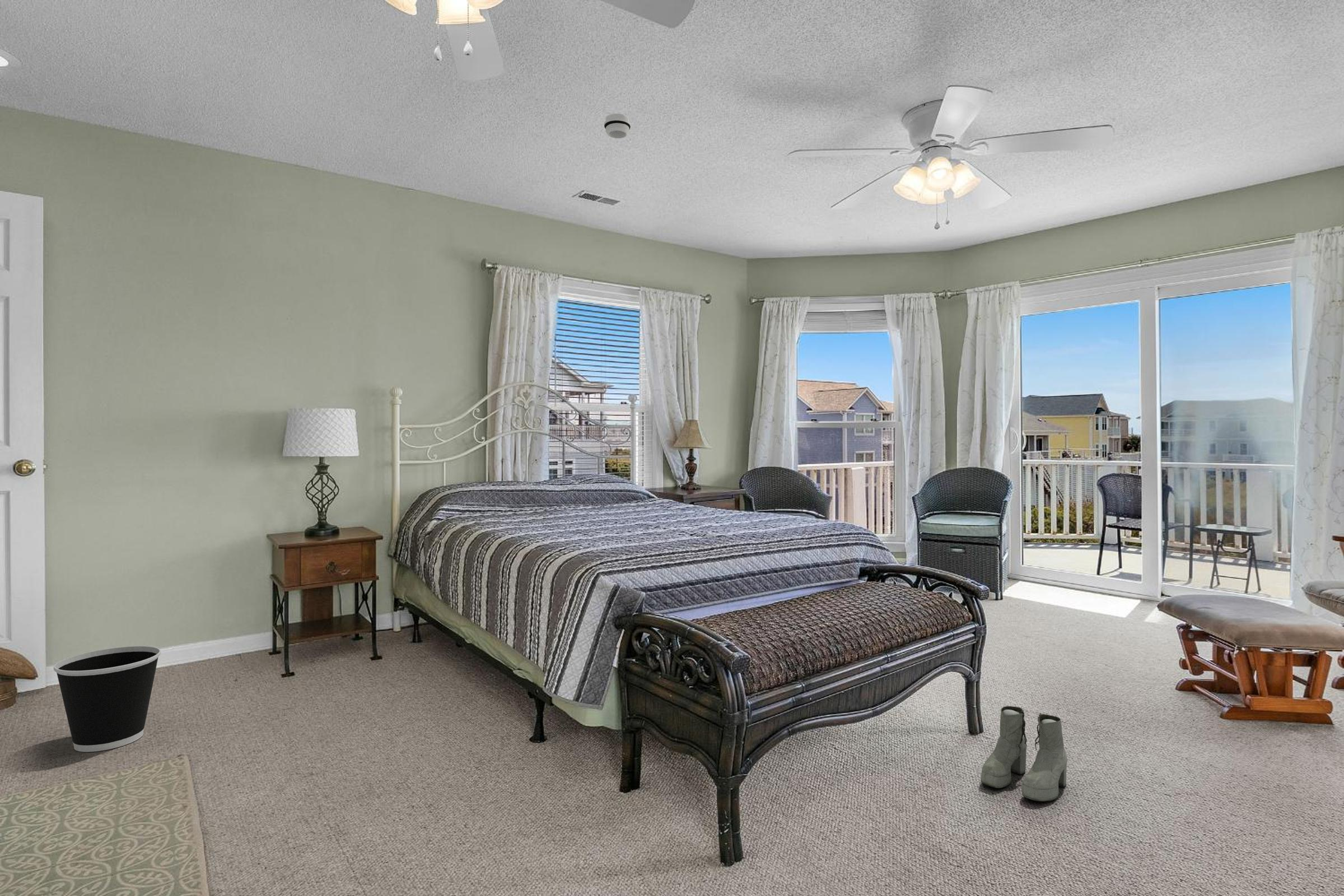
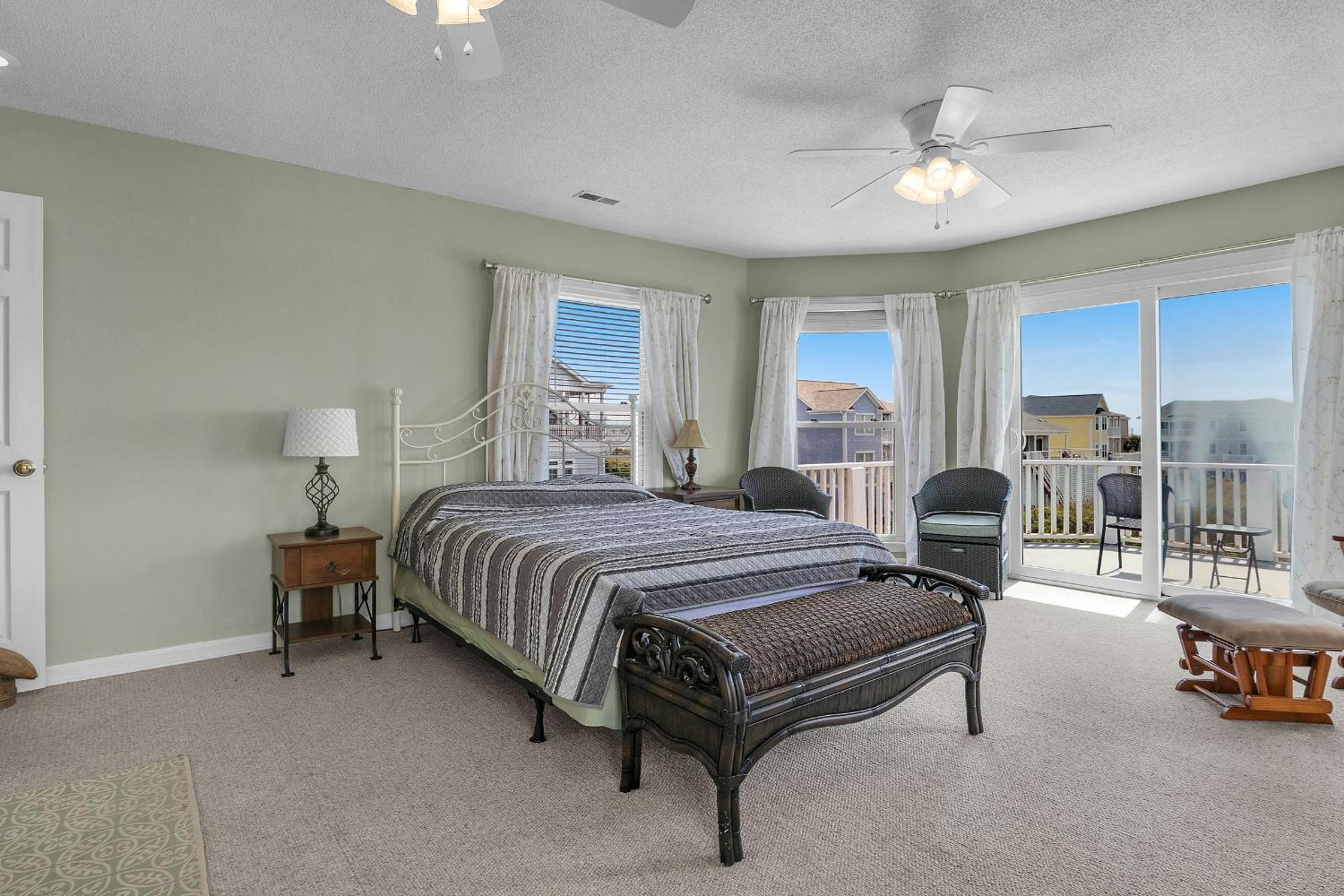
- smoke detector (617, 127)
- boots (1025, 750)
- wastebasket (109, 699)
